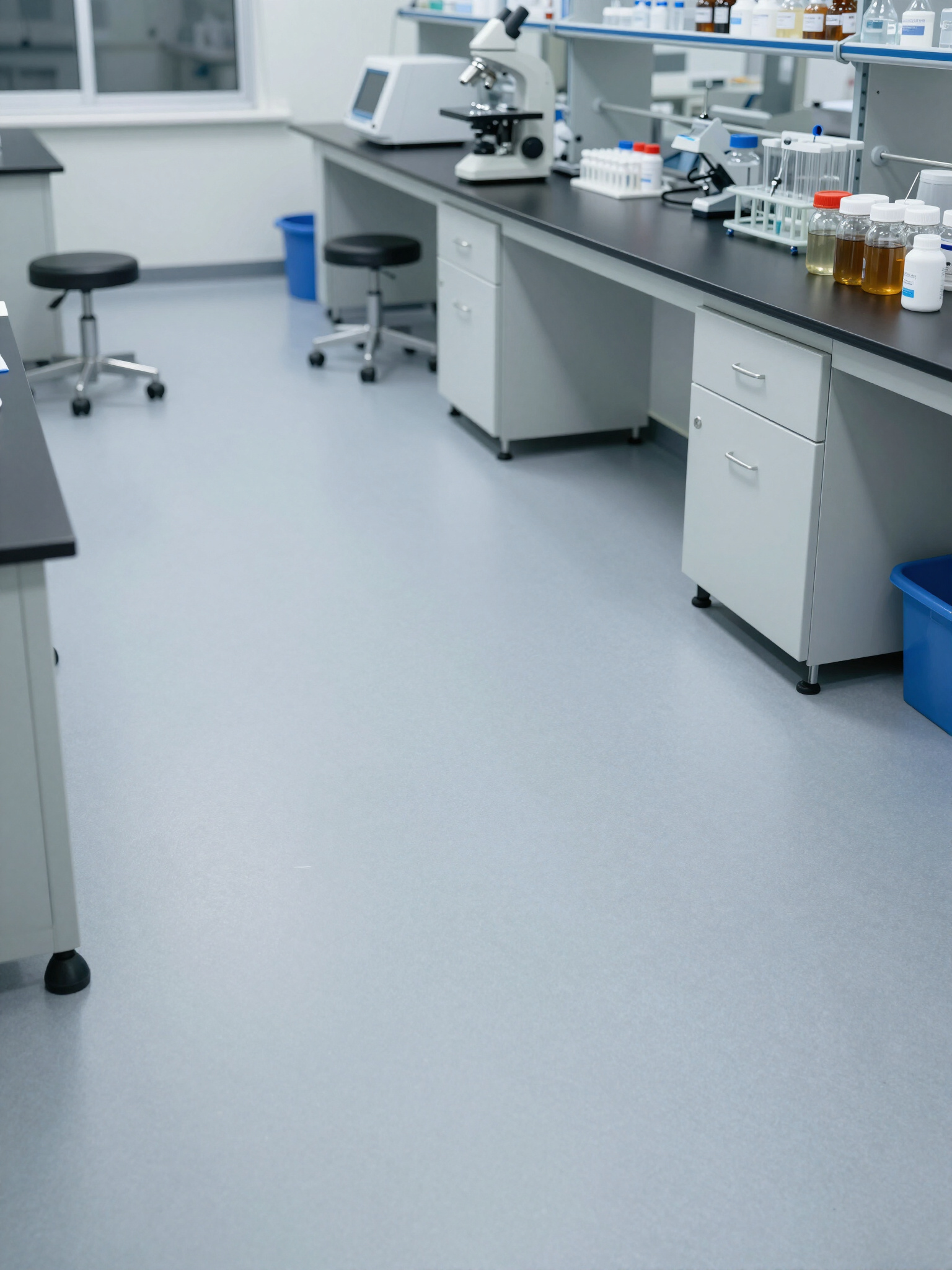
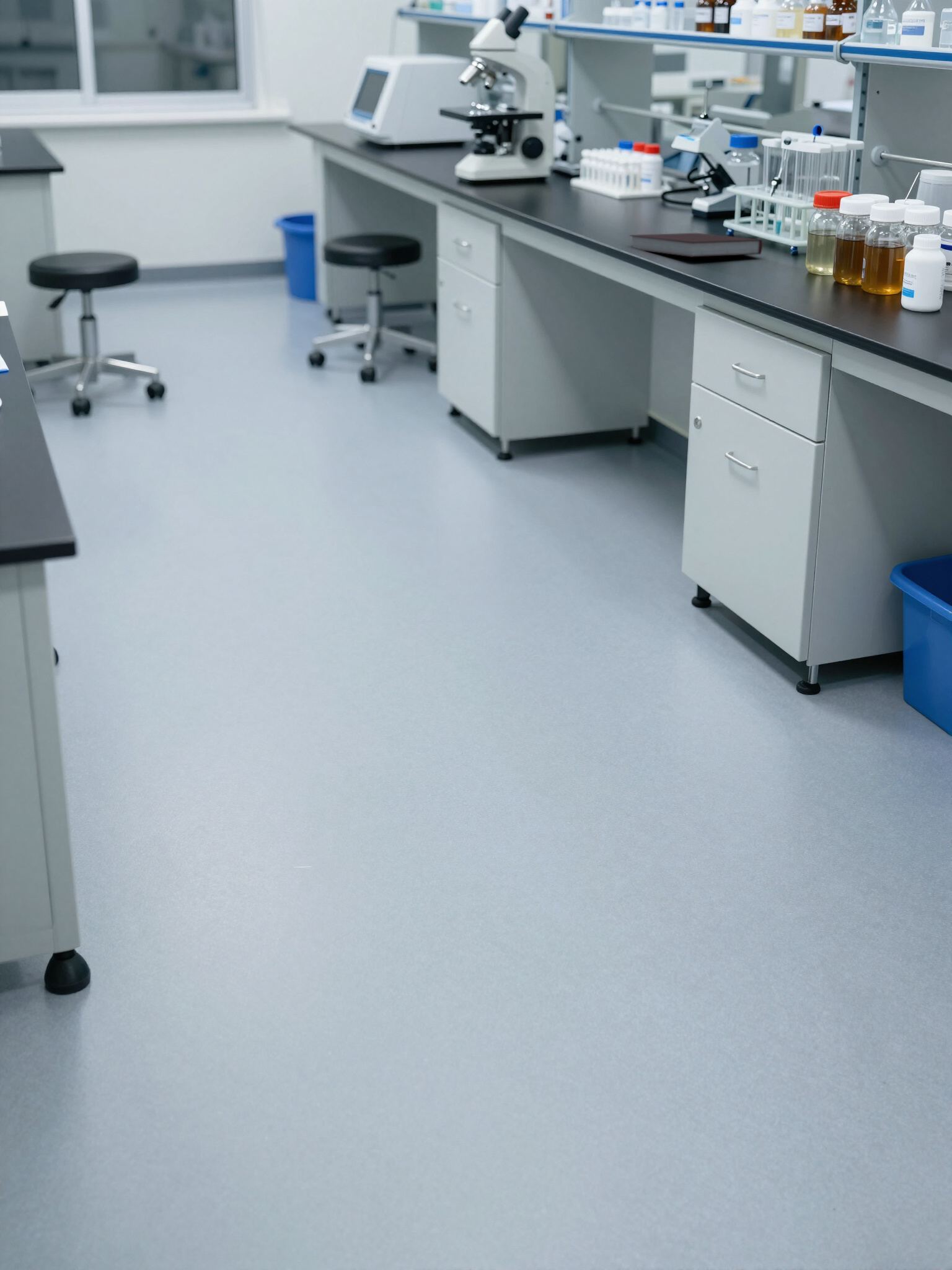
+ notebook (694, 244)
